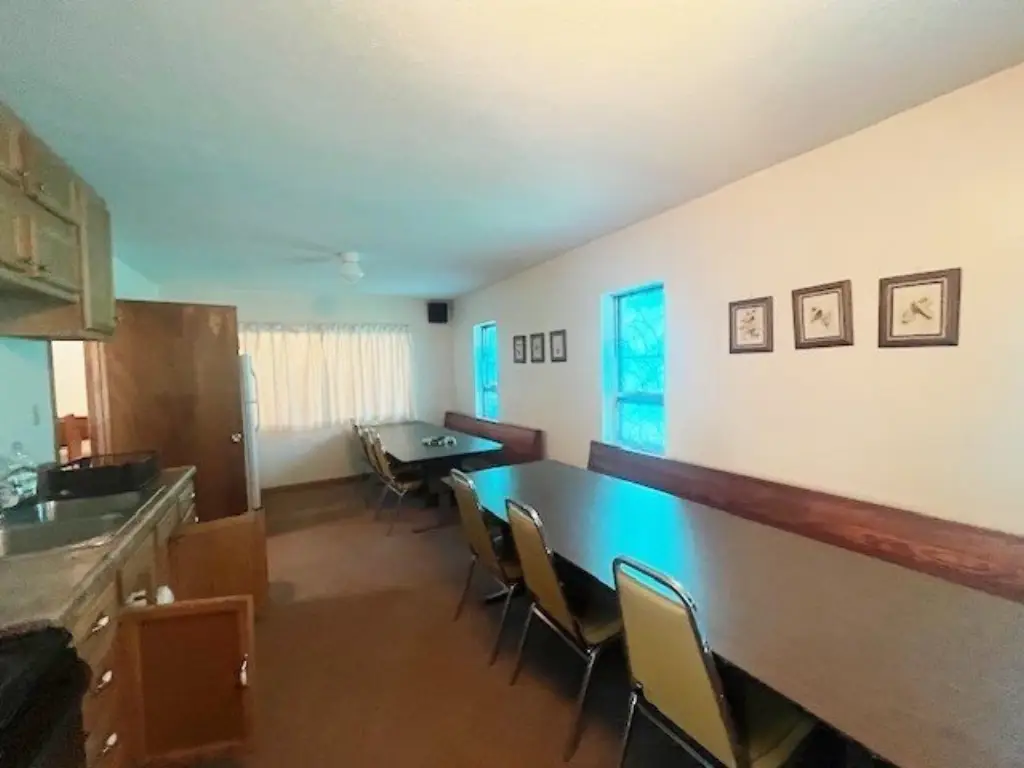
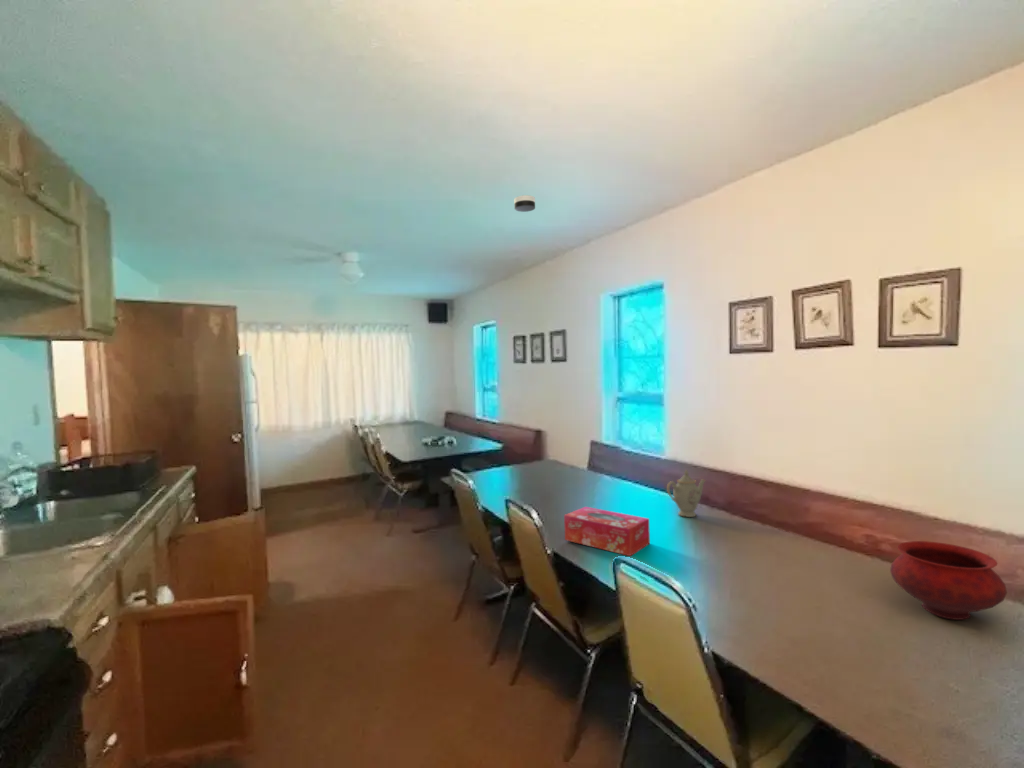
+ tissue box (606, 529)
+ chinaware (686, 492)
+ bowl (945, 583)
+ smoke detector (524, 203)
